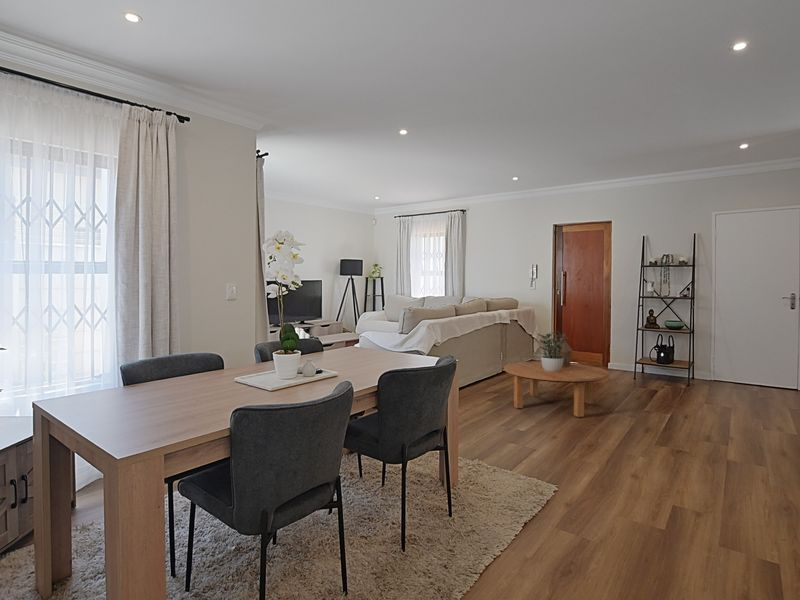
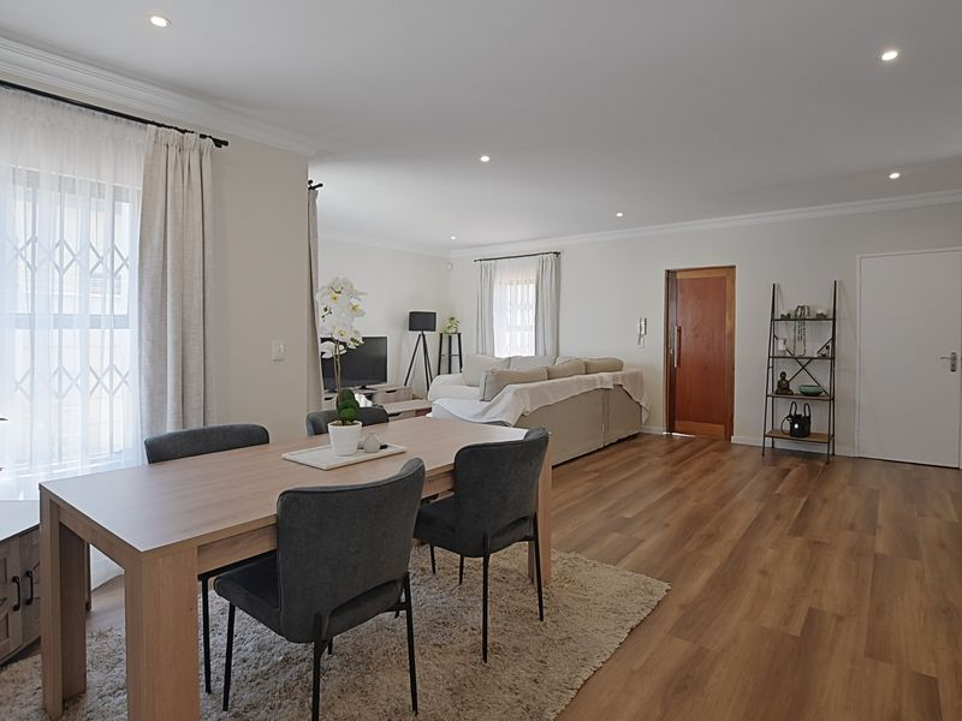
- potted plant (553, 350)
- hut (561, 350)
- coffee table (554, 381)
